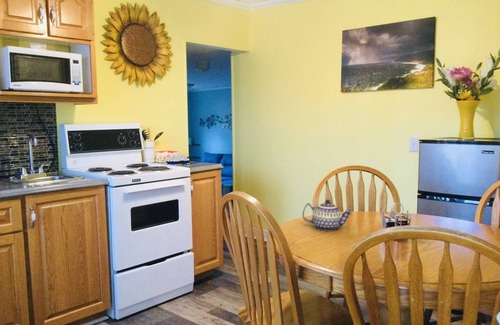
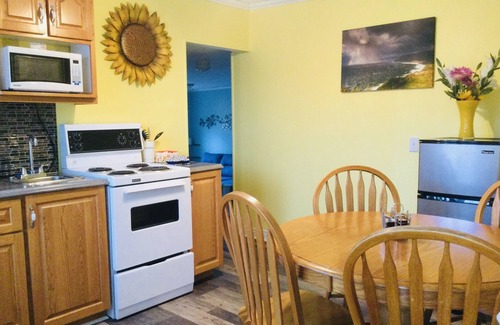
- teapot (326, 213)
